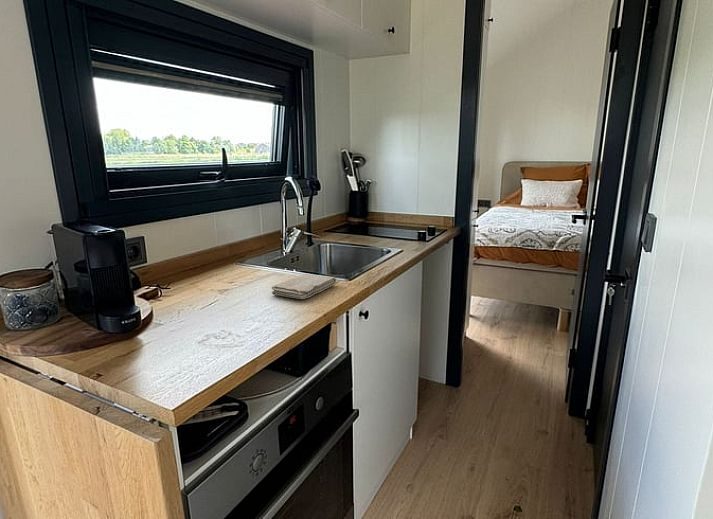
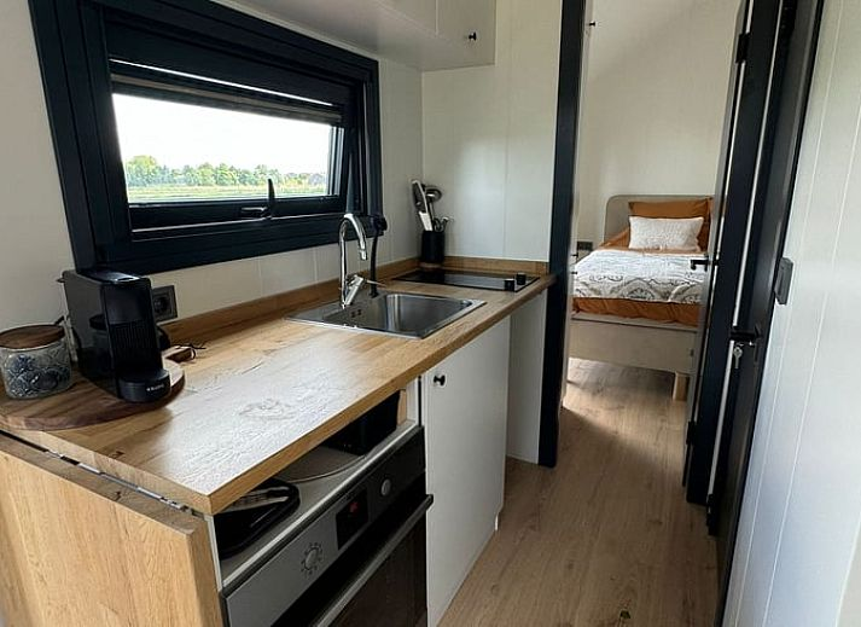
- washcloth (304, 284)
